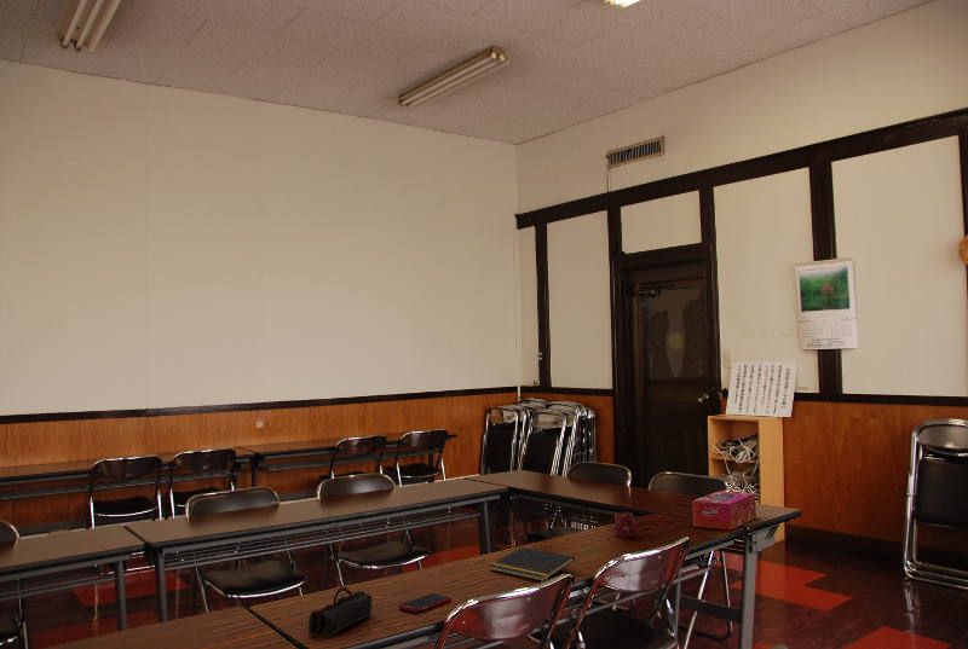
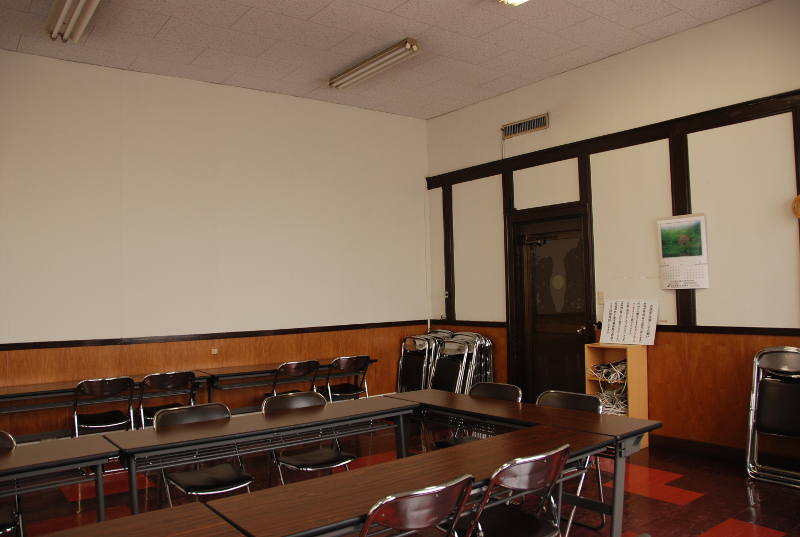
- tissue box (725, 509)
- pencil case (341, 607)
- notepad (531, 563)
- cell phone (425, 602)
- cup (627, 525)
